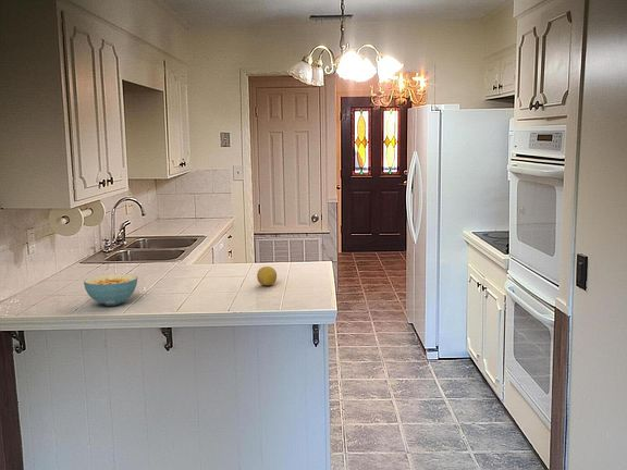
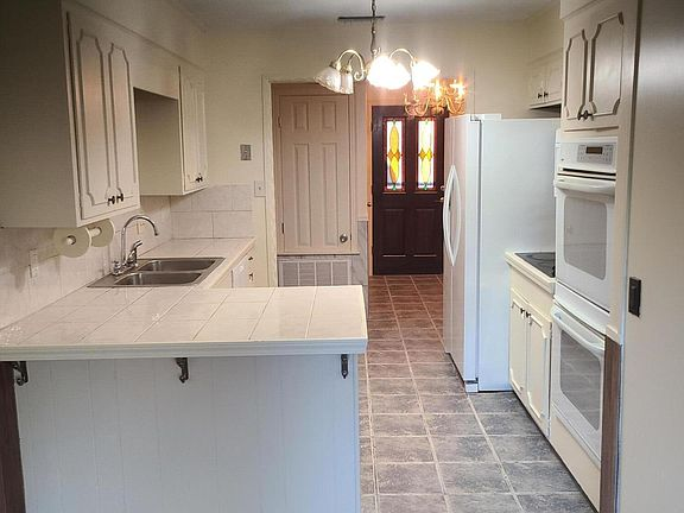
- cereal bowl (111, 290)
- fruit (267, 275)
